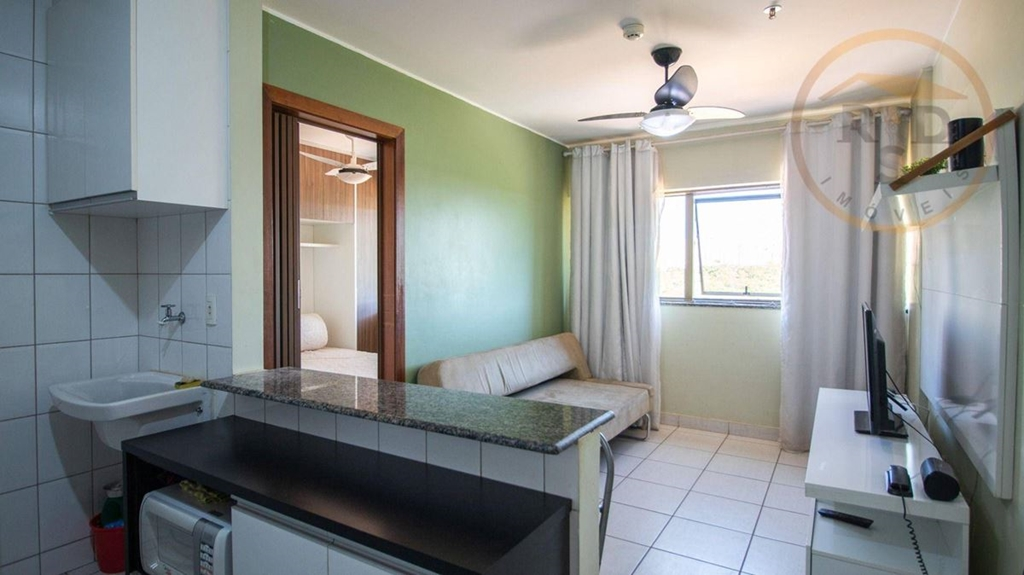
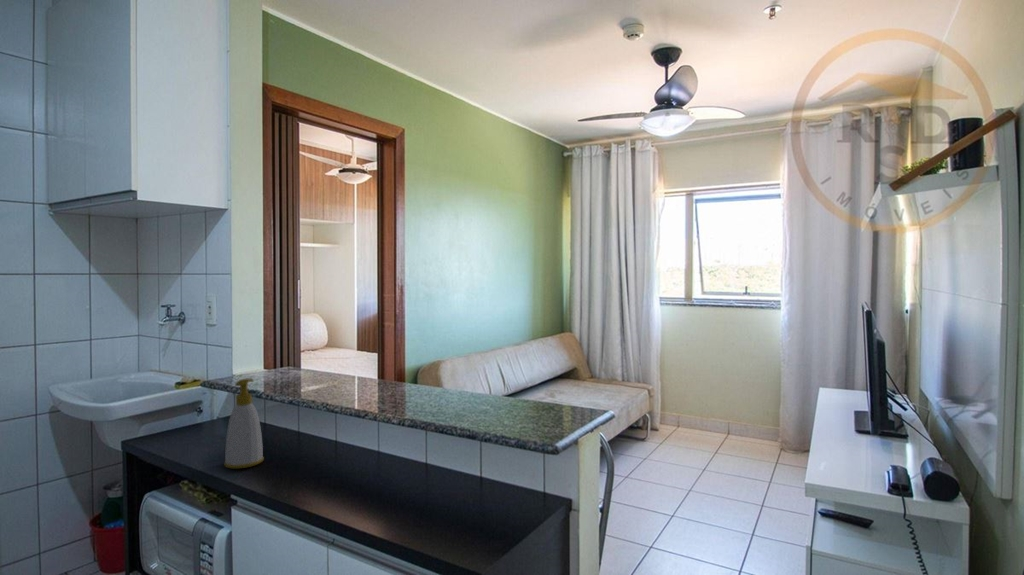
+ soap bottle (244, 421)
